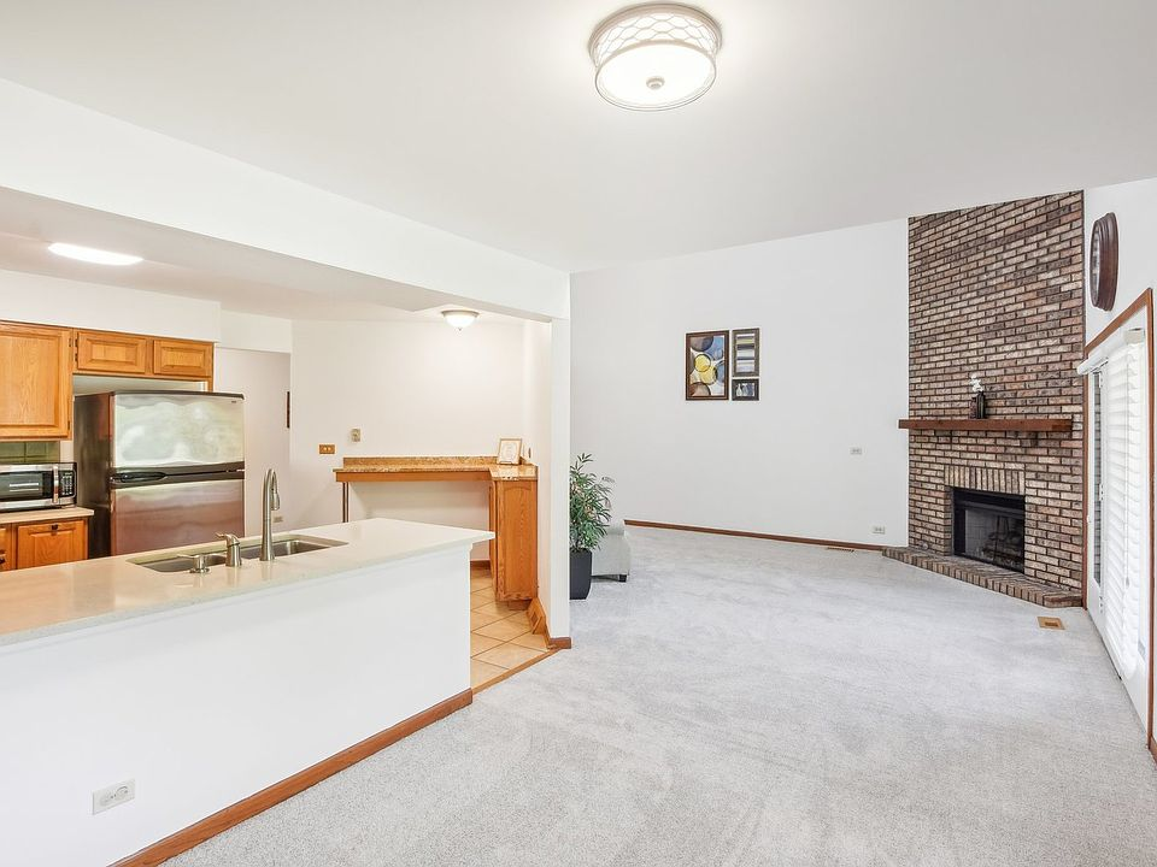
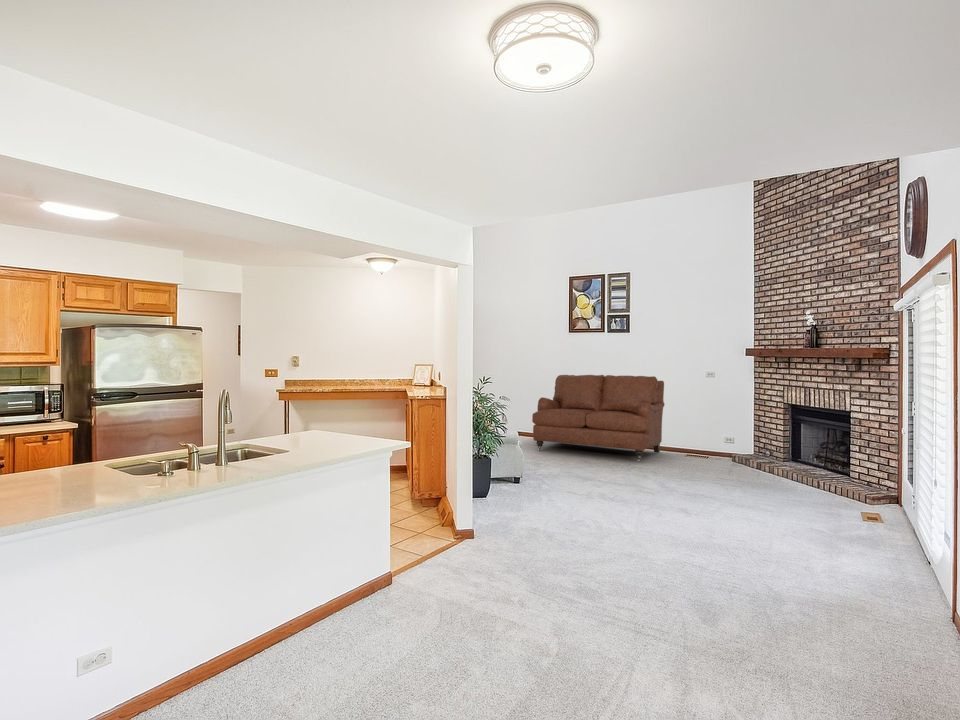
+ sofa (599, 412)
